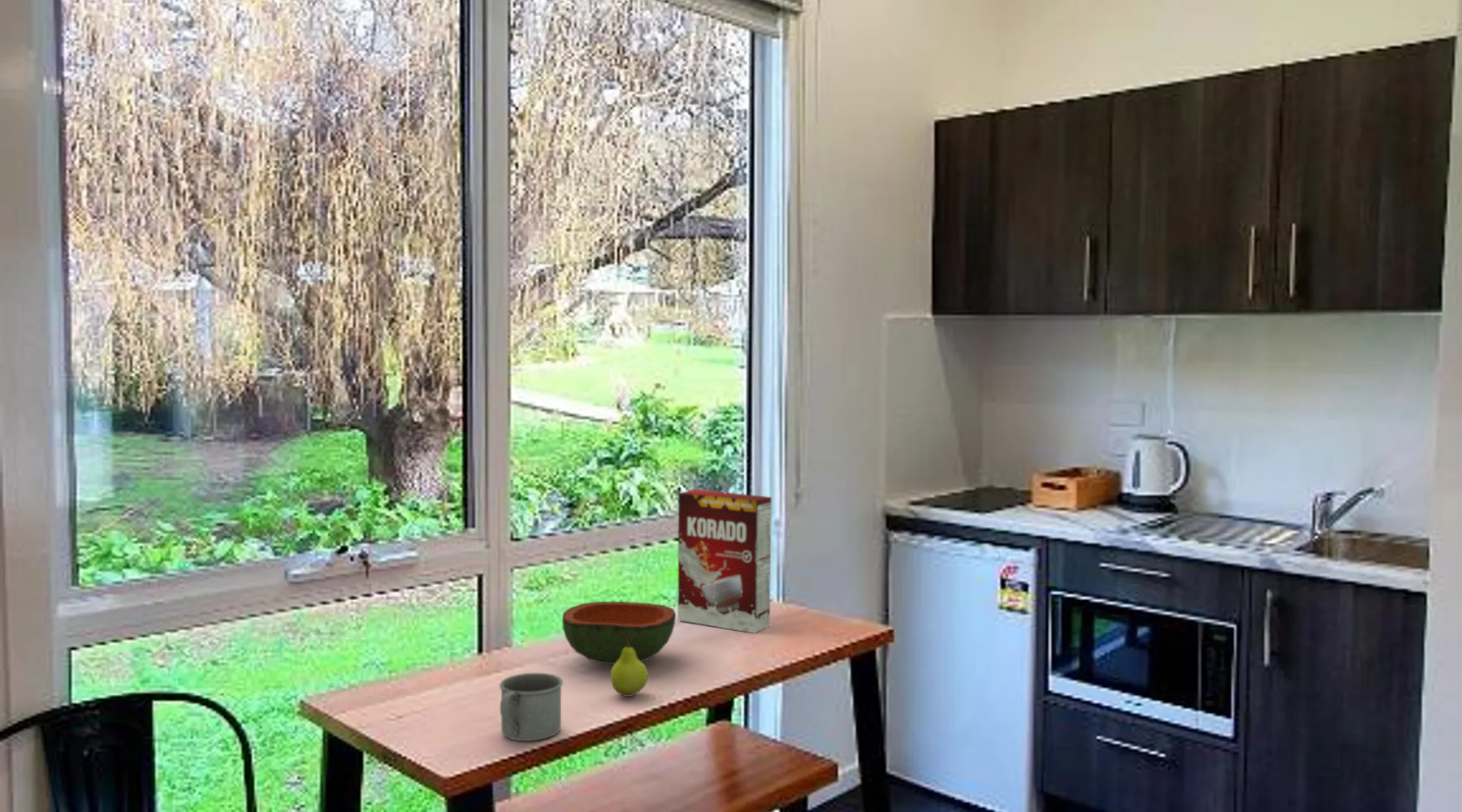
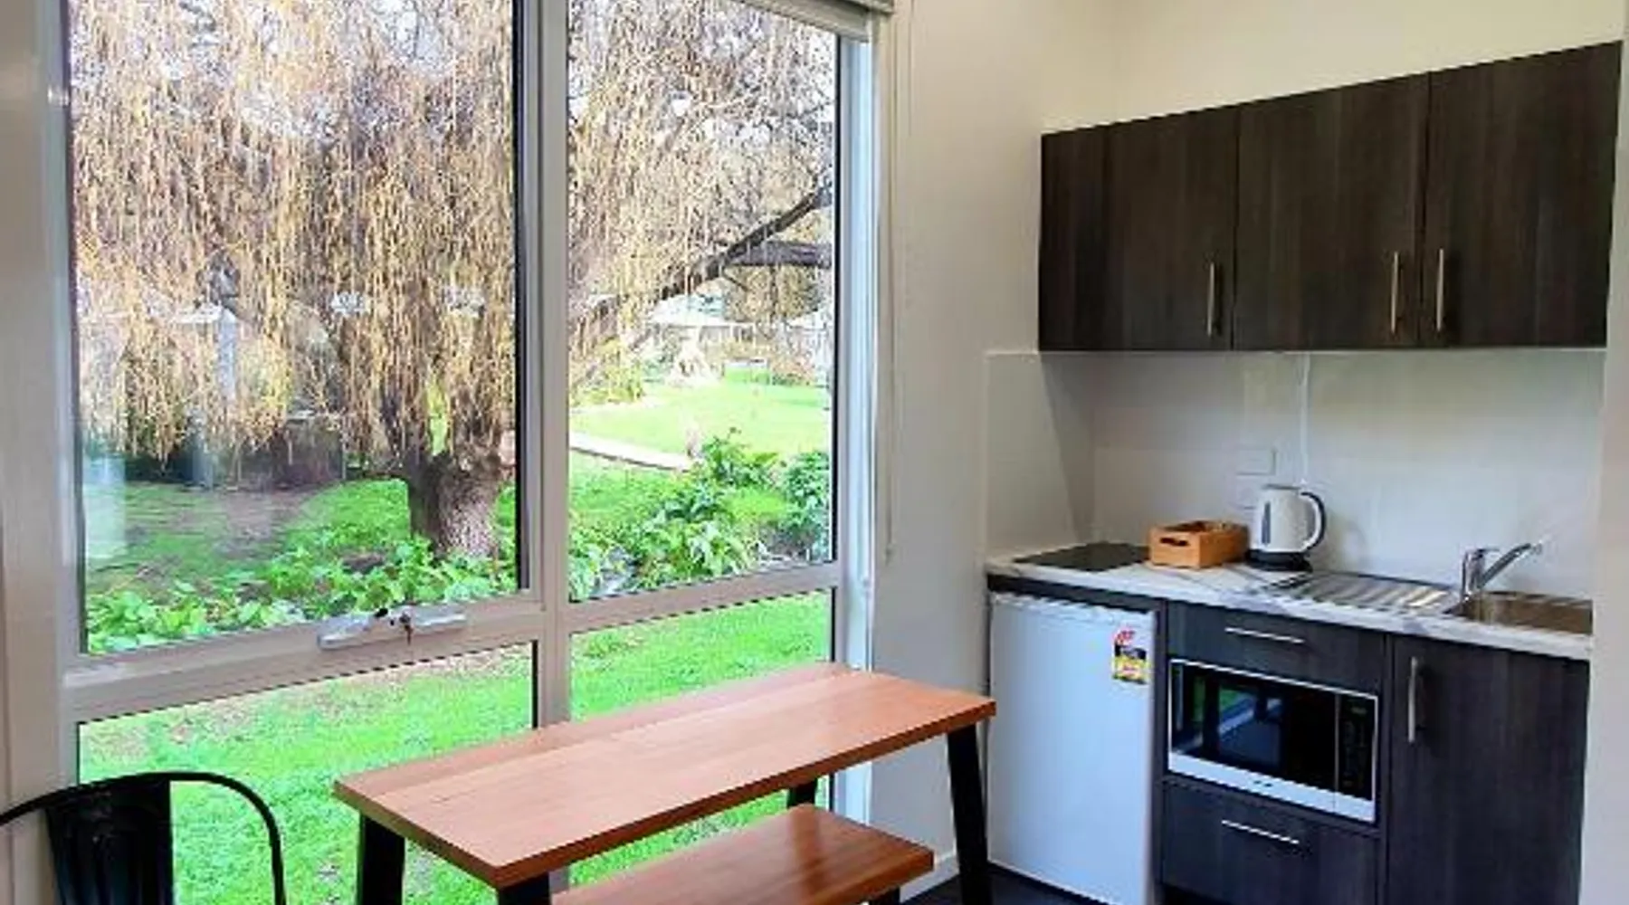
- fruit (629, 663)
- cereal box (724, 559)
- bowl (619, 637)
- mug (529, 707)
